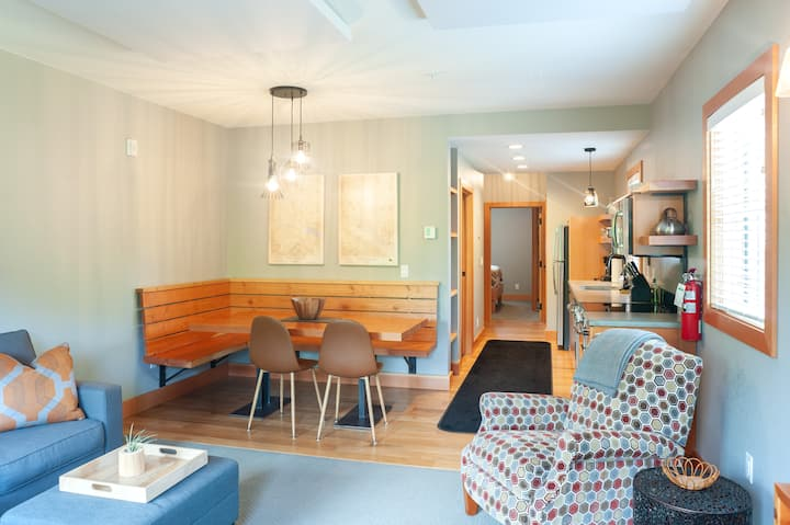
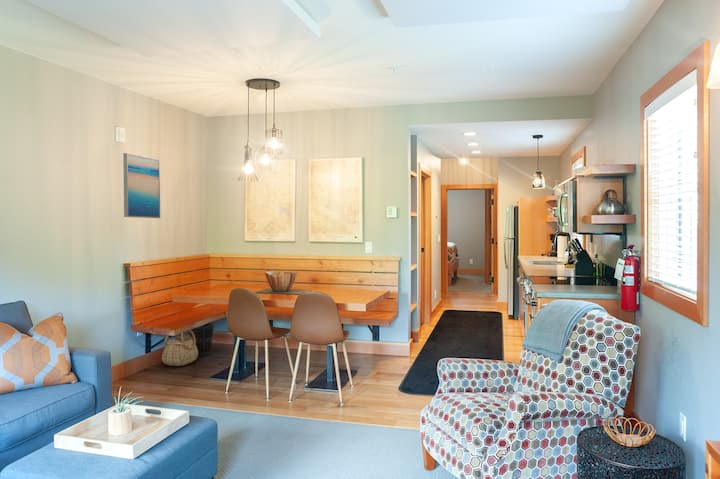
+ wastebasket (201, 339)
+ wall art (142, 187)
+ basket (180, 345)
